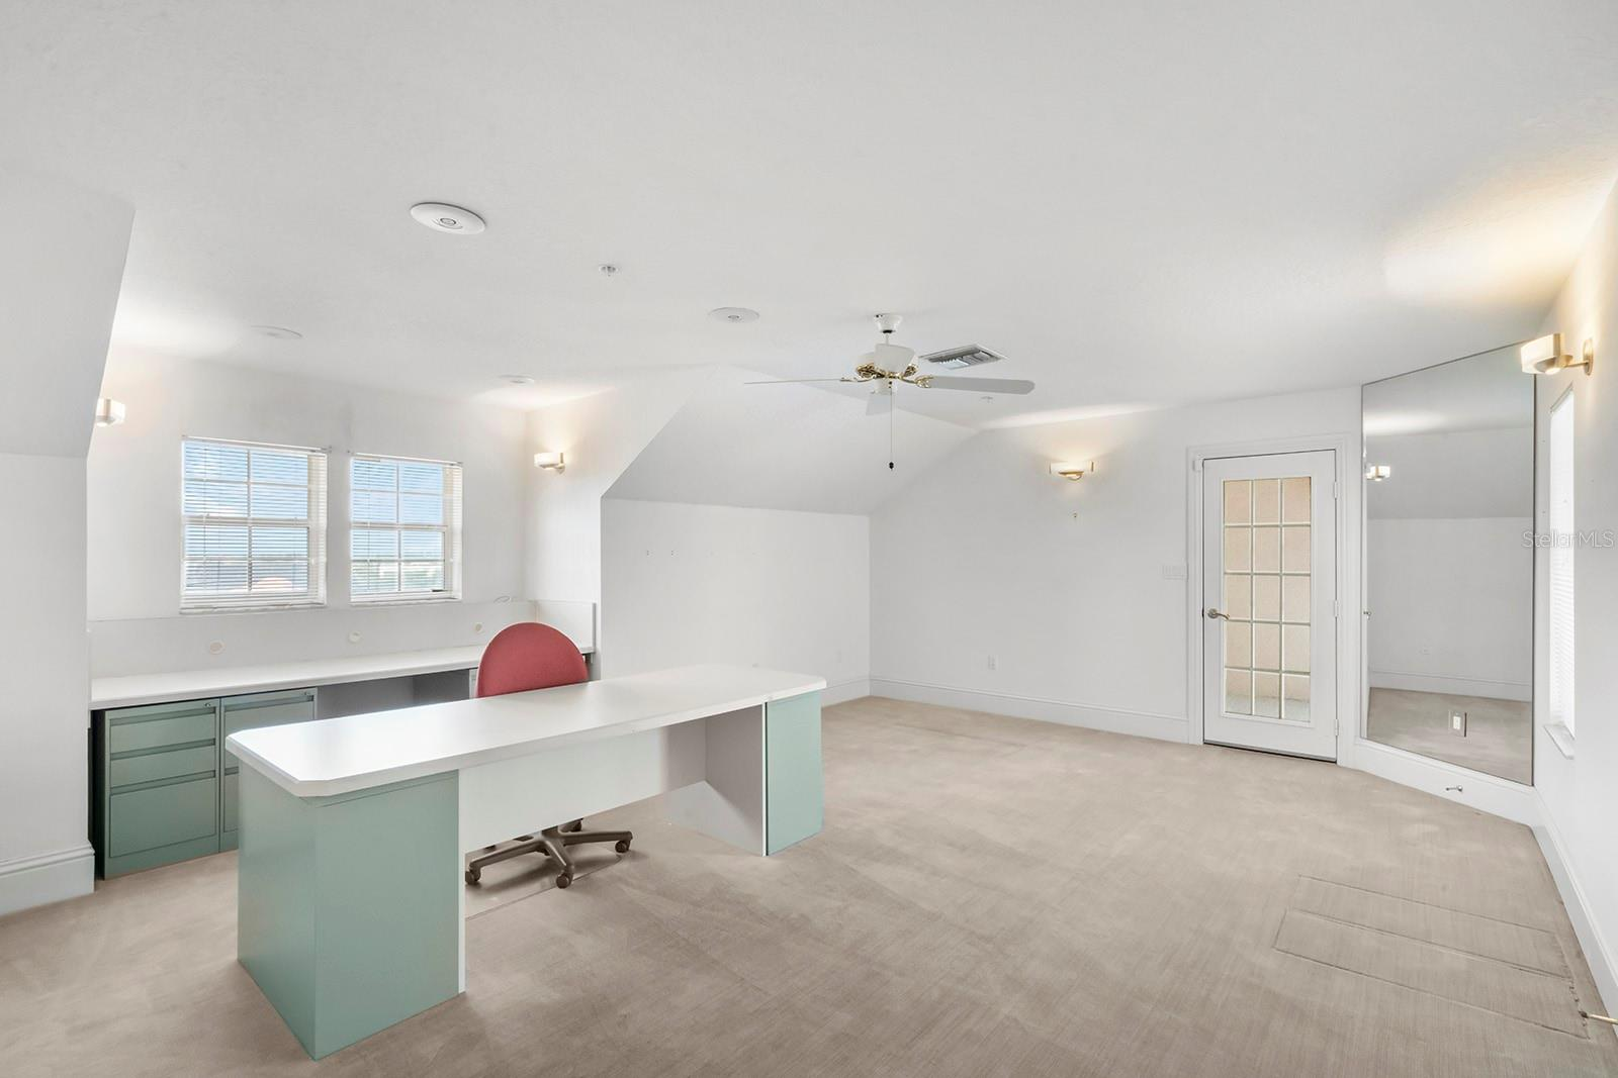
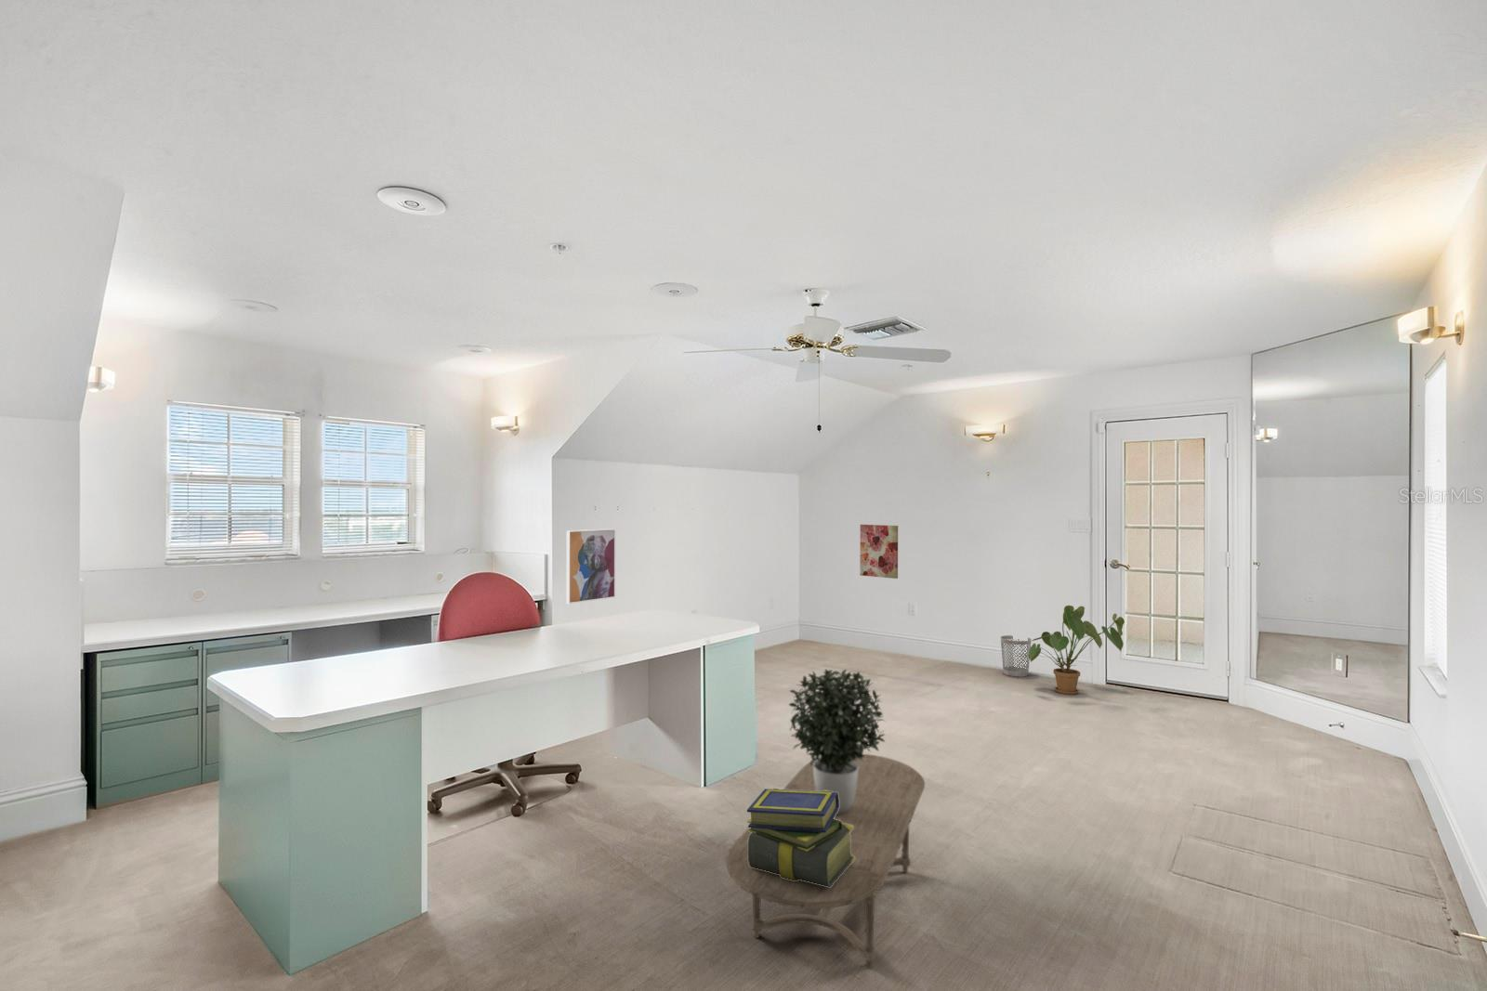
+ house plant (1074, 647)
+ coffee table (851, 853)
+ stack of books (797, 831)
+ potted plant (838, 739)
+ wall art (591, 565)
+ wastebasket (1016, 656)
+ wall art (878, 551)
